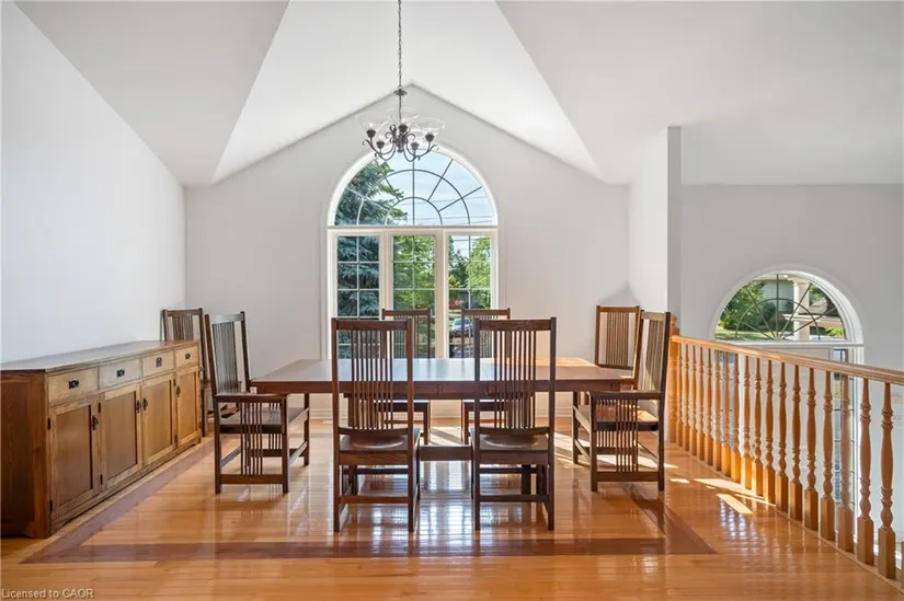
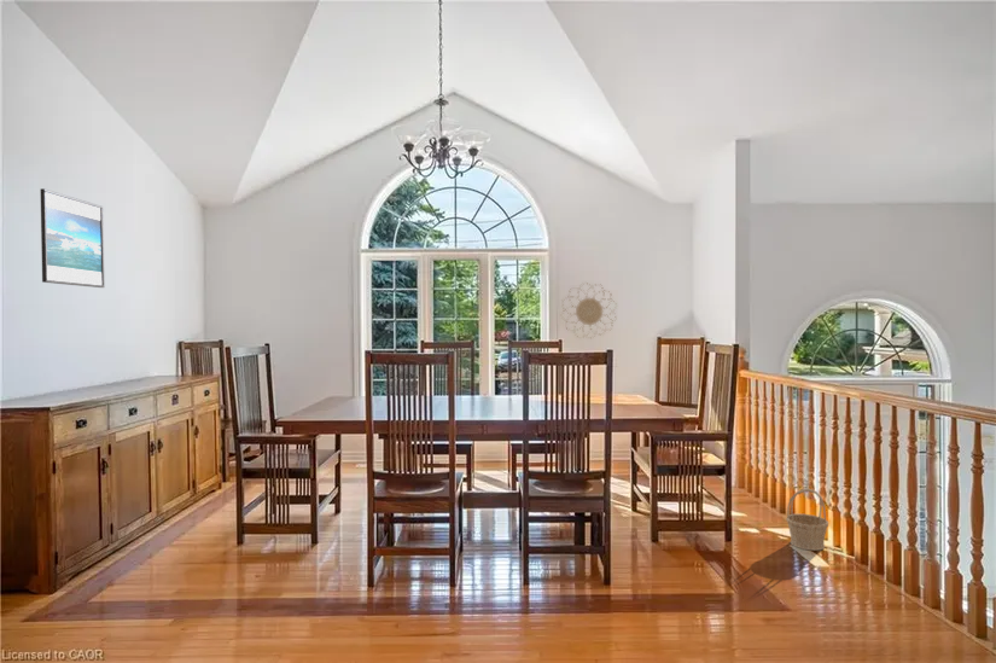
+ decorative wall piece (588, 310)
+ basket (806, 516)
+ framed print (74, 242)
